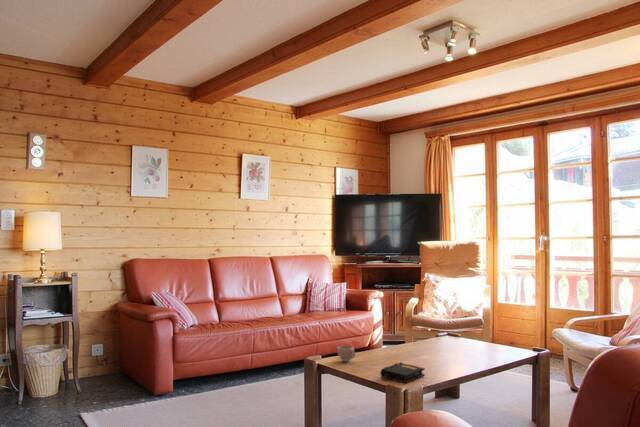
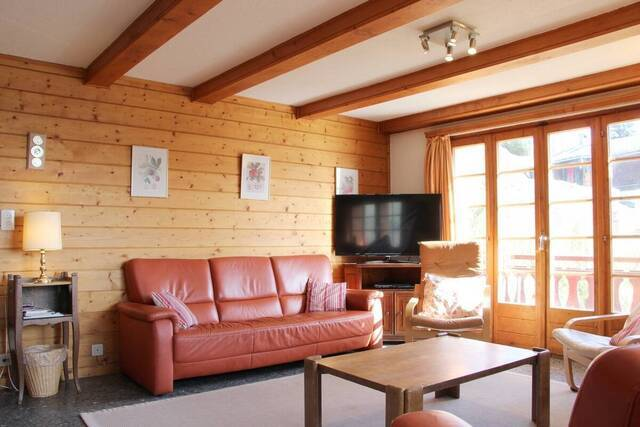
- cup (347, 354)
- book (400, 372)
